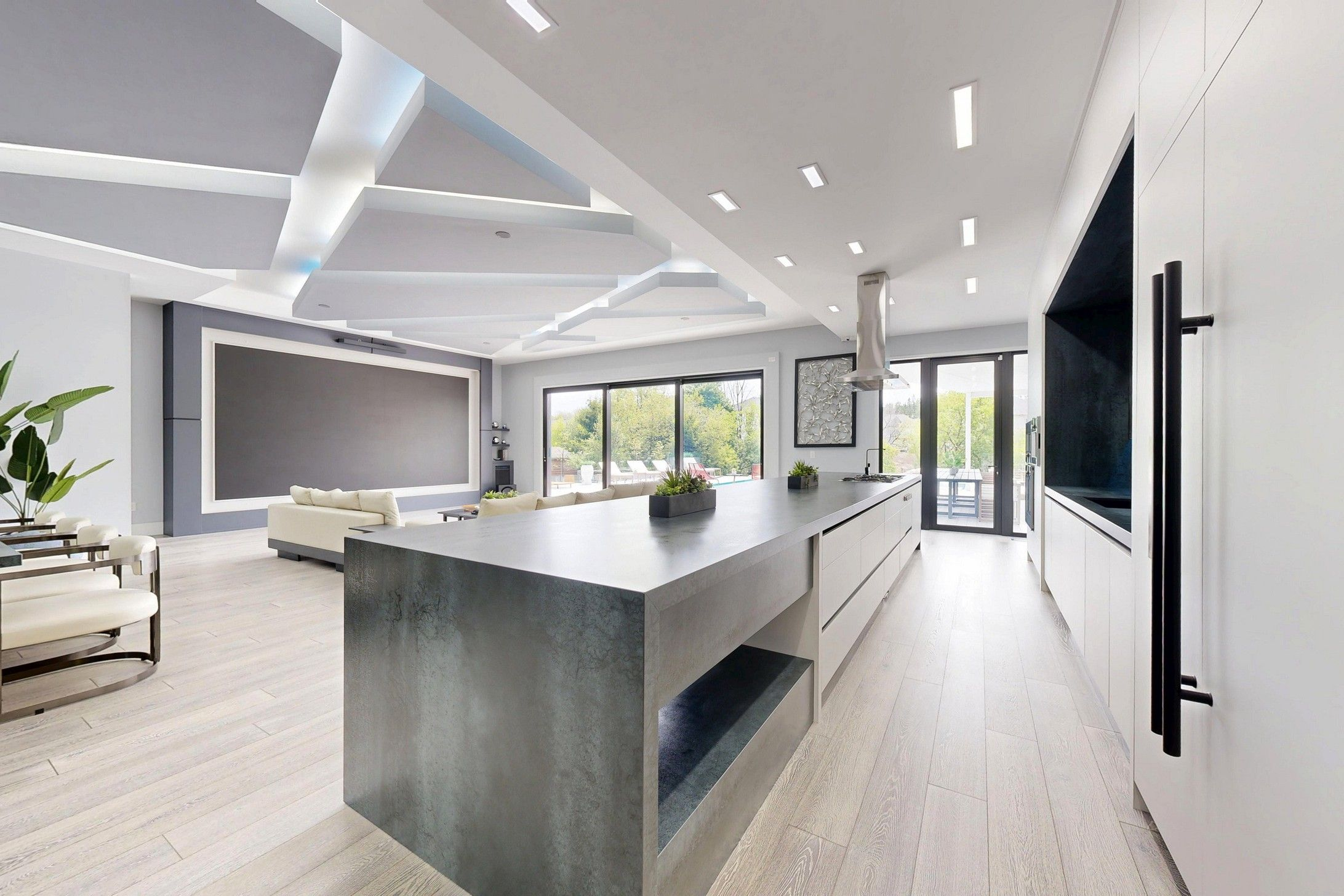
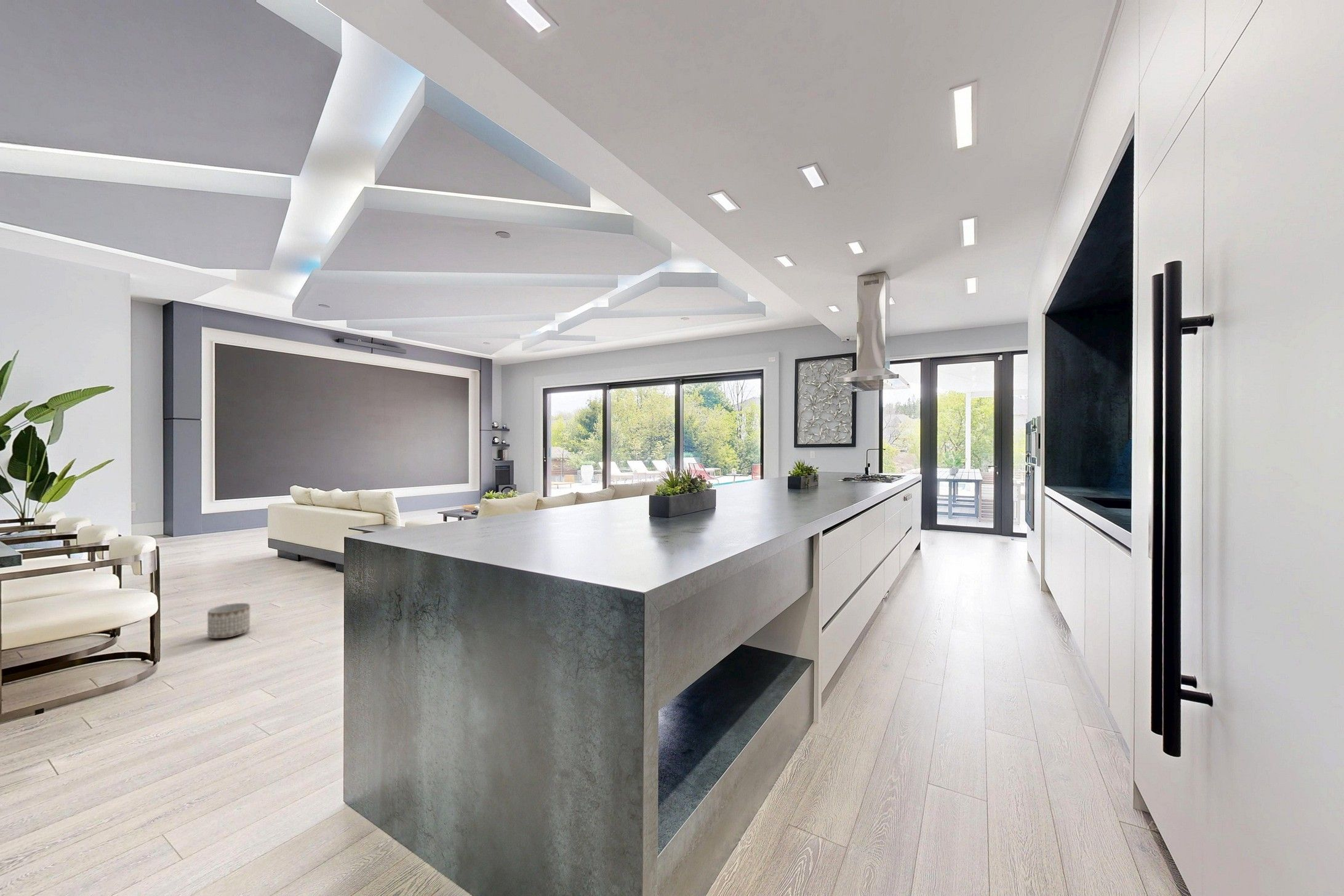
+ planter (229, 621)
